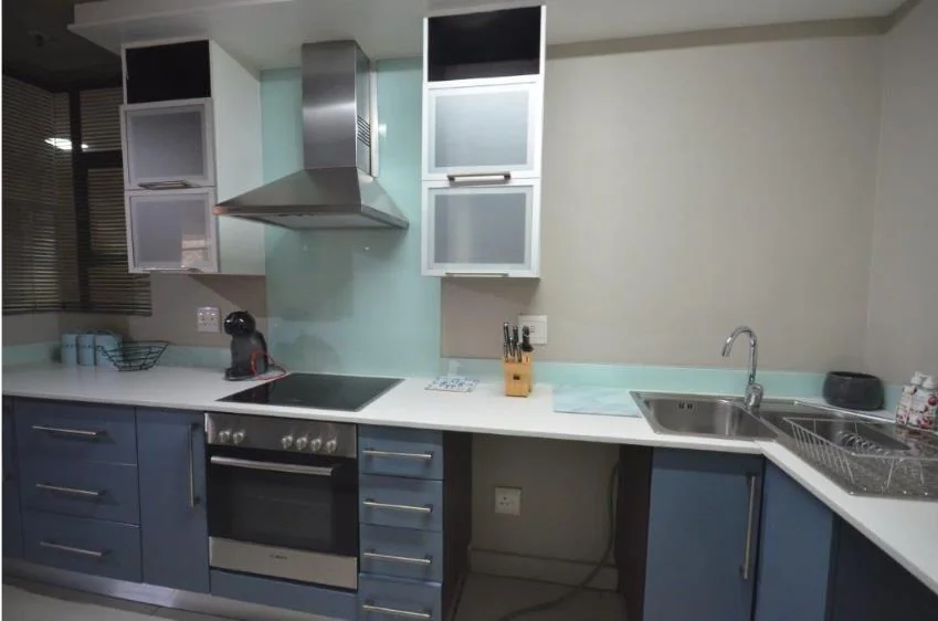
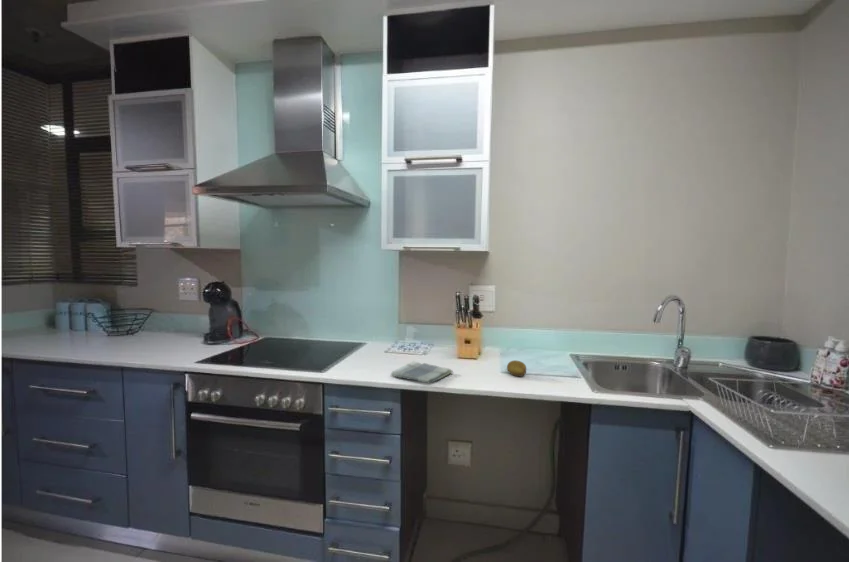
+ fruit (516, 368)
+ dish towel (422, 371)
